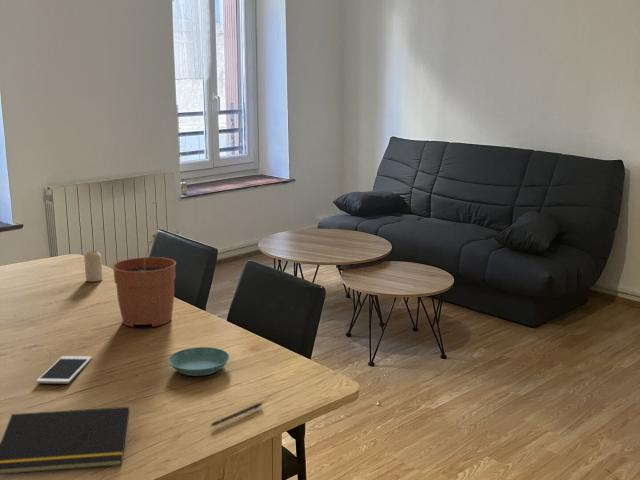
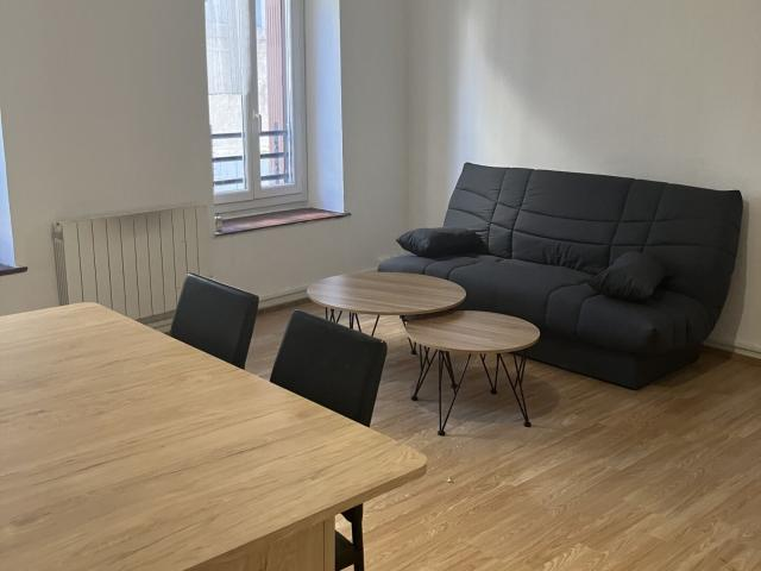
- notepad (64, 438)
- cell phone (65, 369)
- candle (93, 265)
- saucer (199, 362)
- plant pot (145, 278)
- pen (236, 414)
